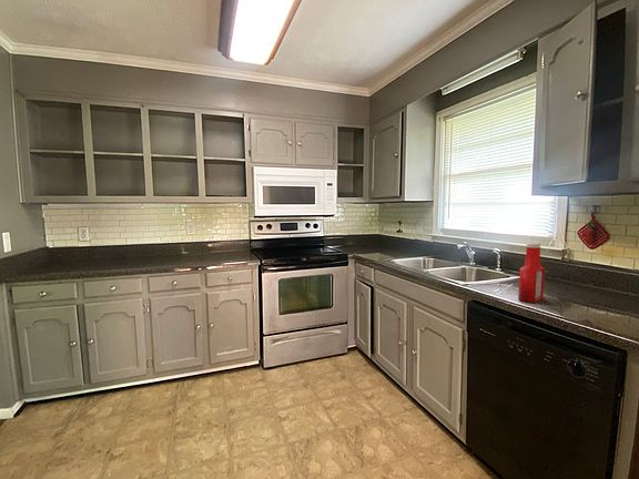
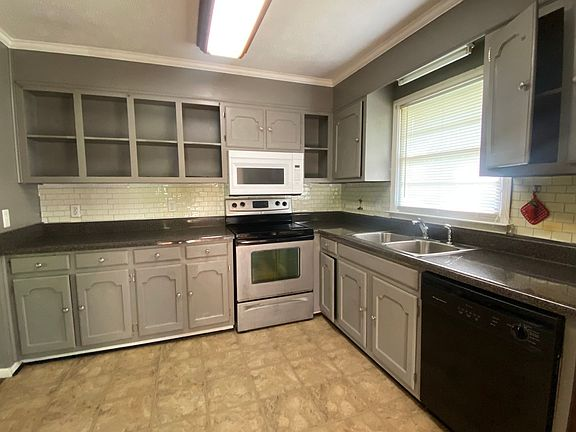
- soap bottle (531, 271)
